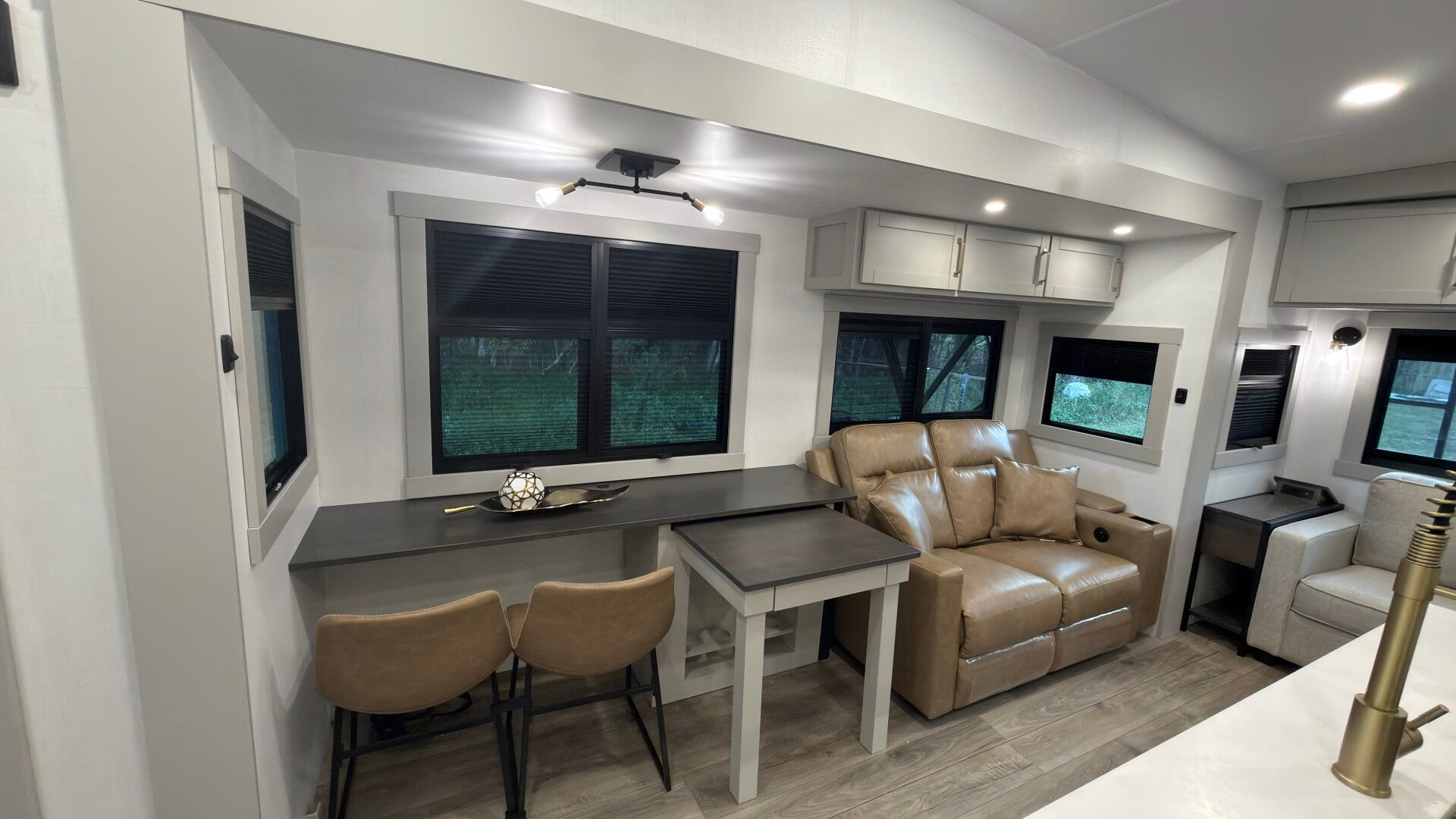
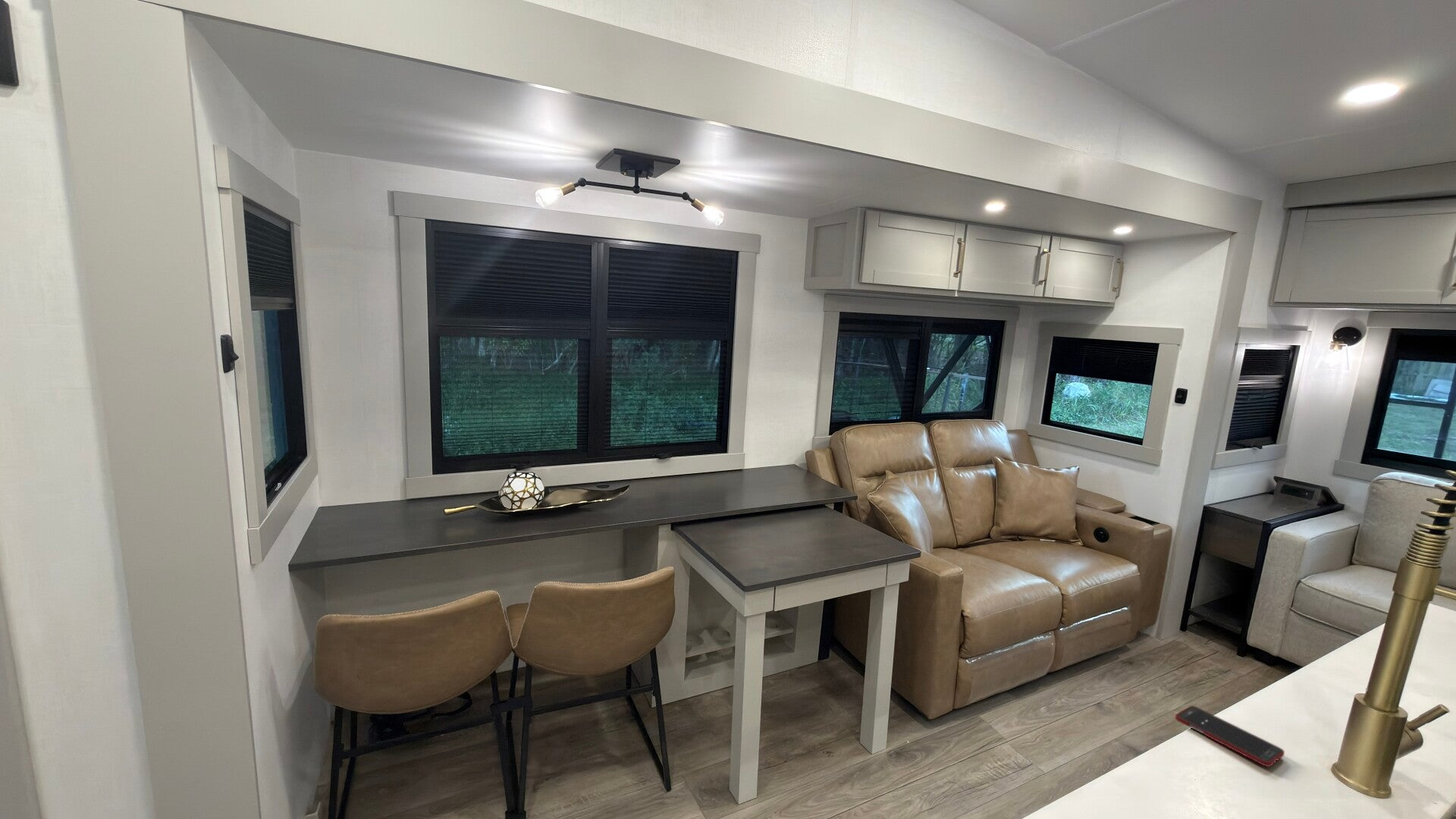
+ cell phone (1227, 734)
